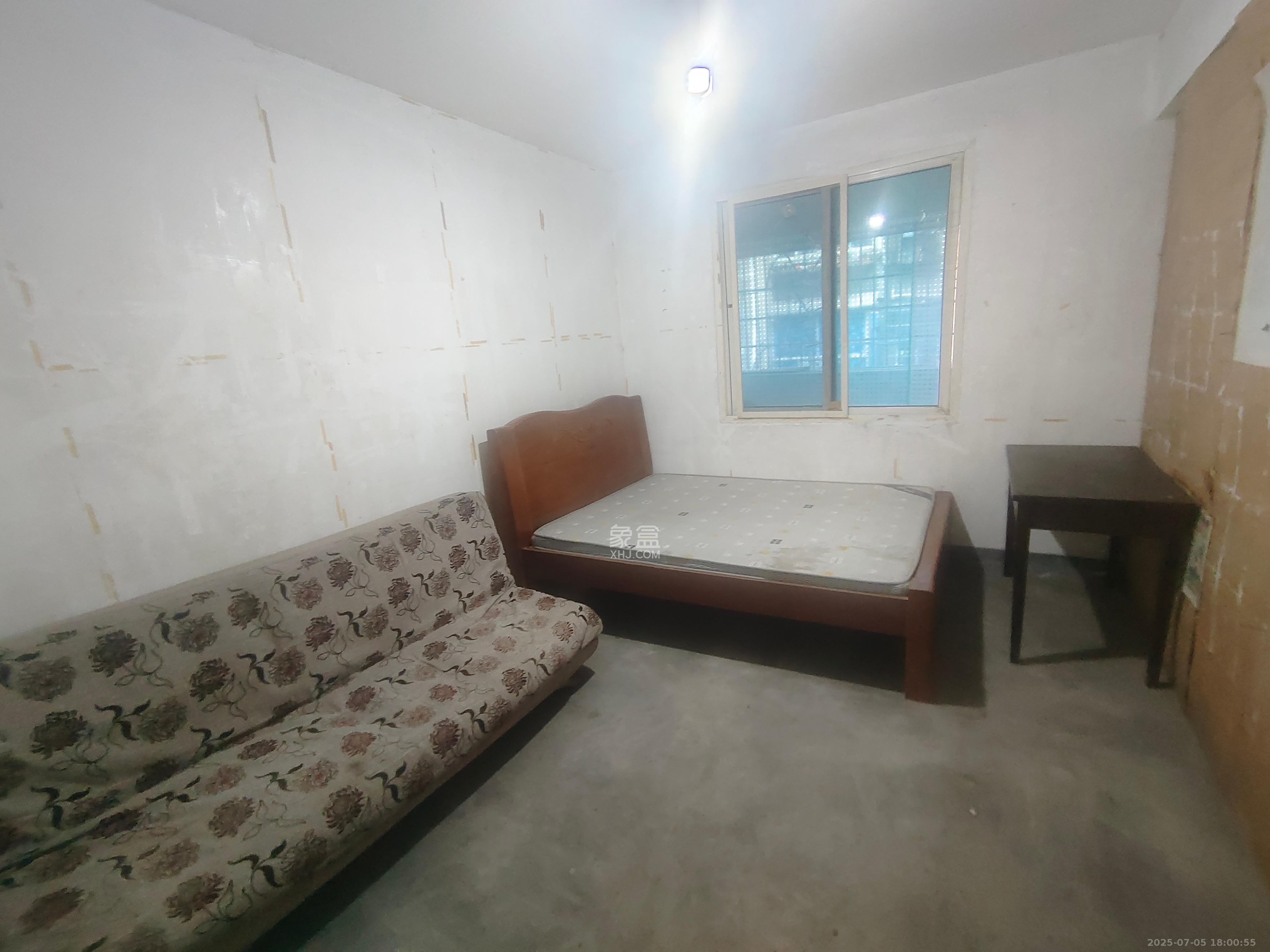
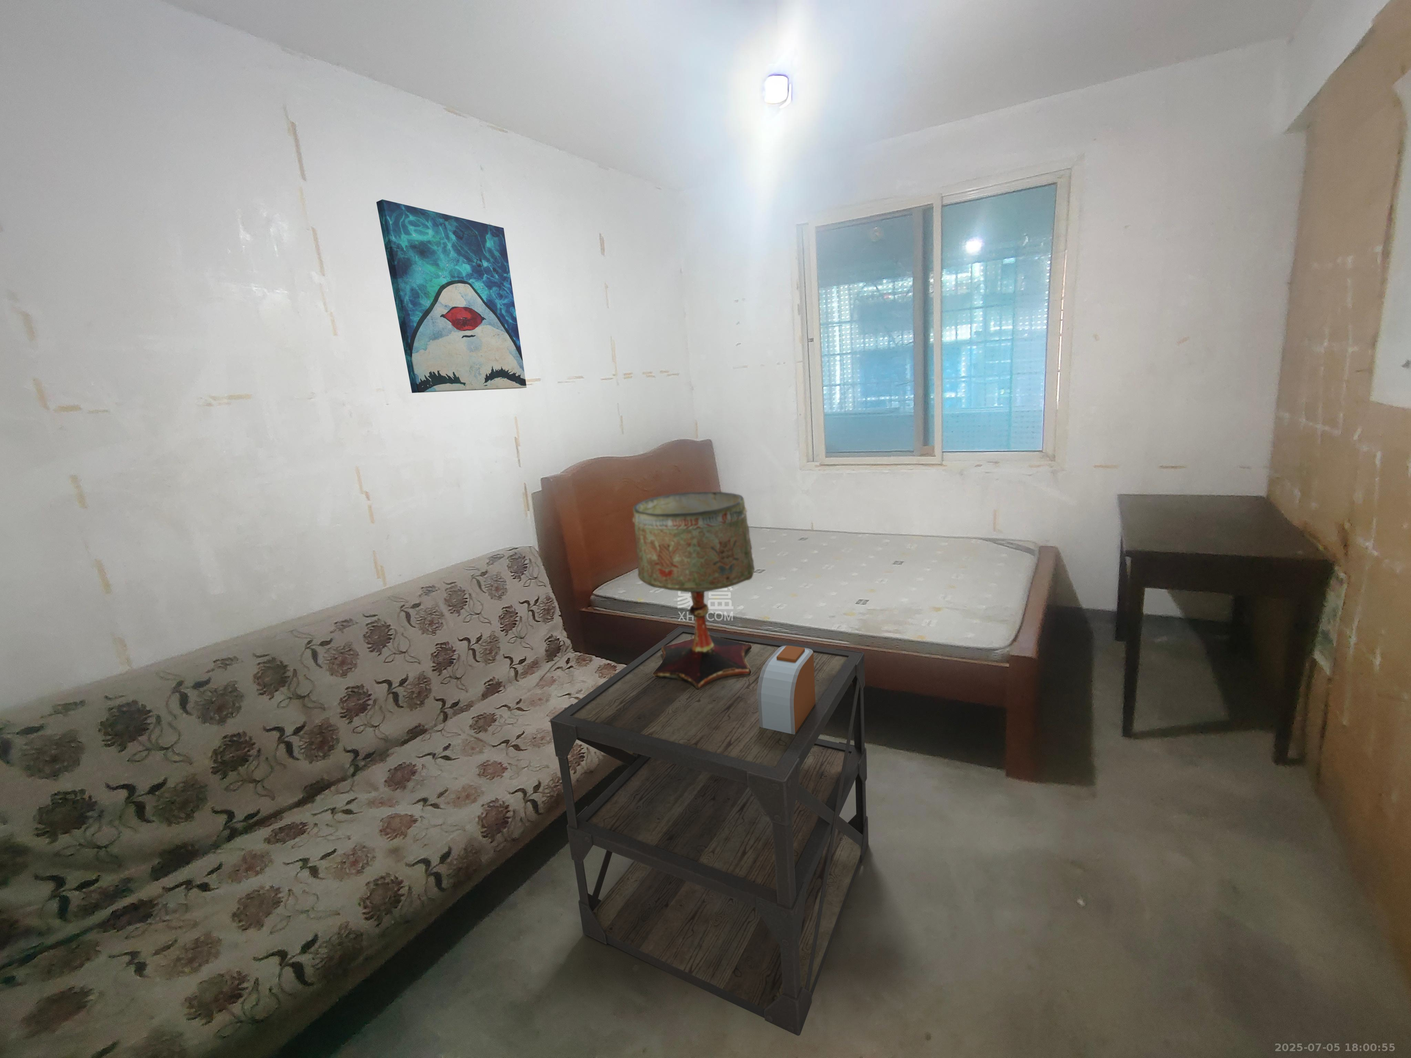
+ wall art (460, 306)
+ table lamp (697, 582)
+ alarm clock (787, 682)
+ side table (727, 789)
